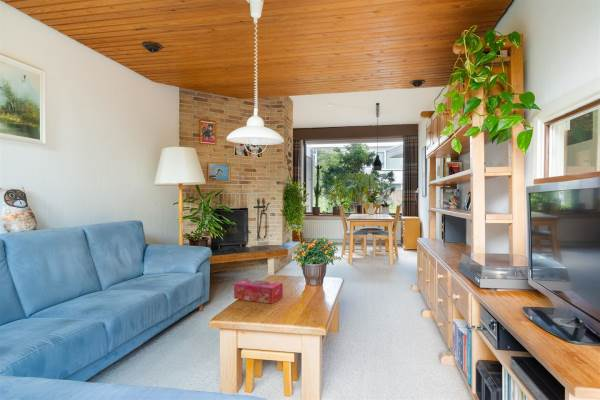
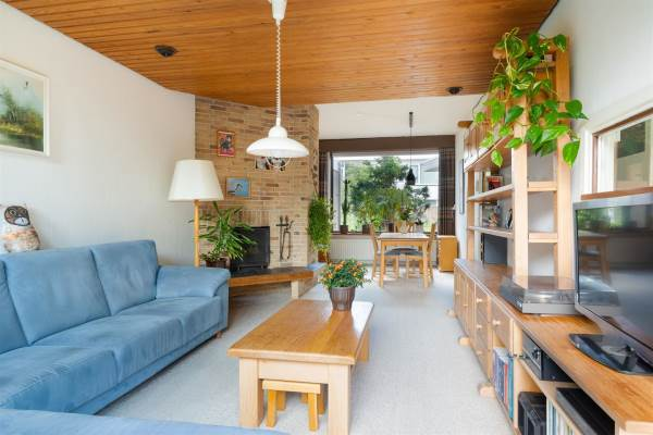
- tissue box (258, 290)
